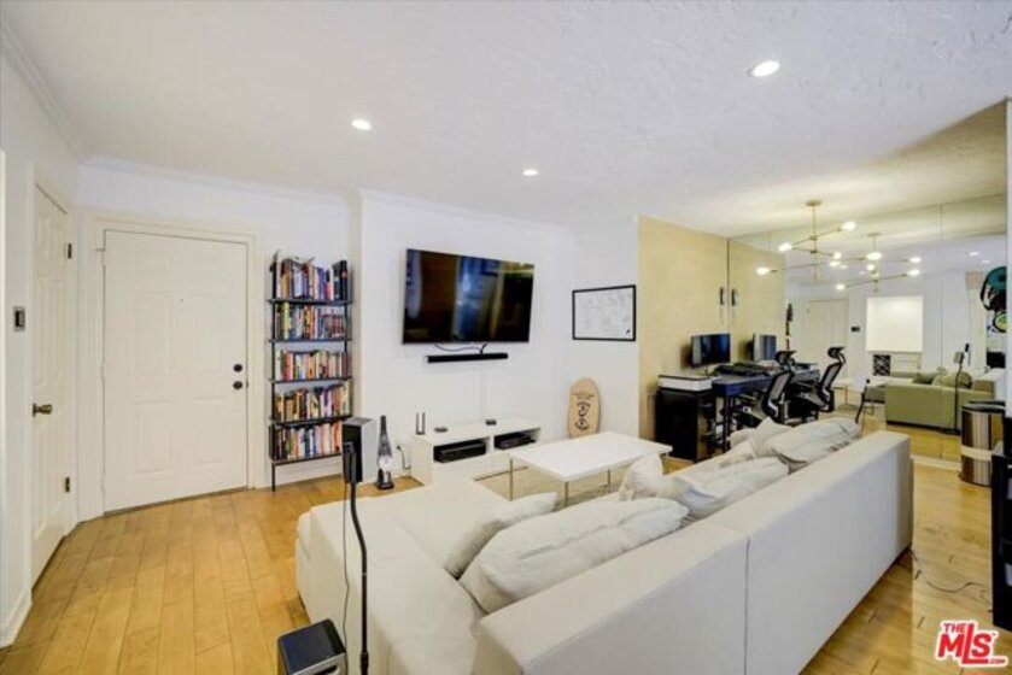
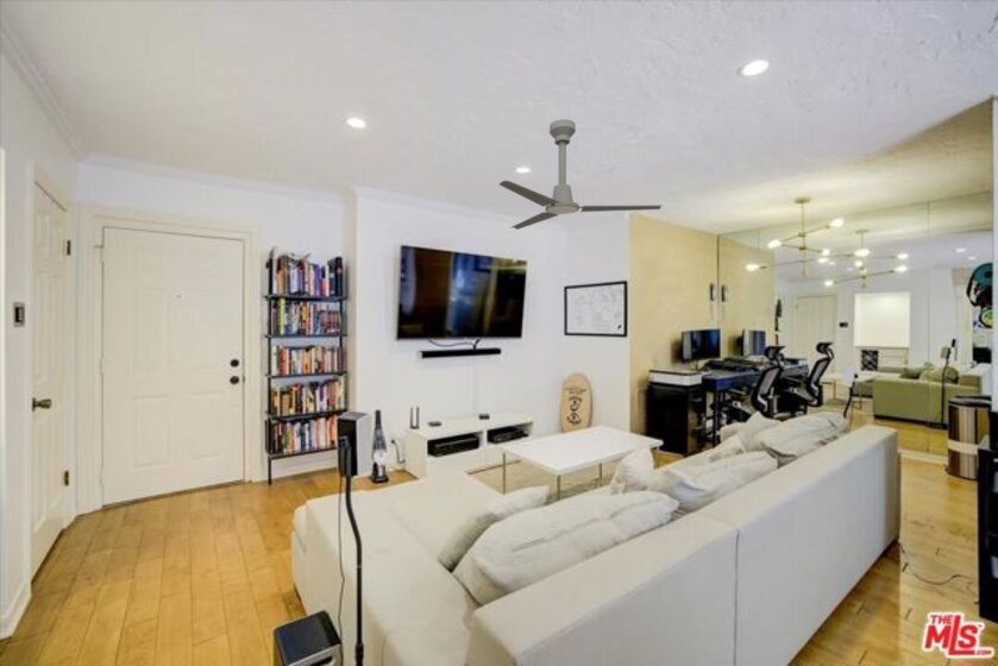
+ ceiling fan (565, 165)
